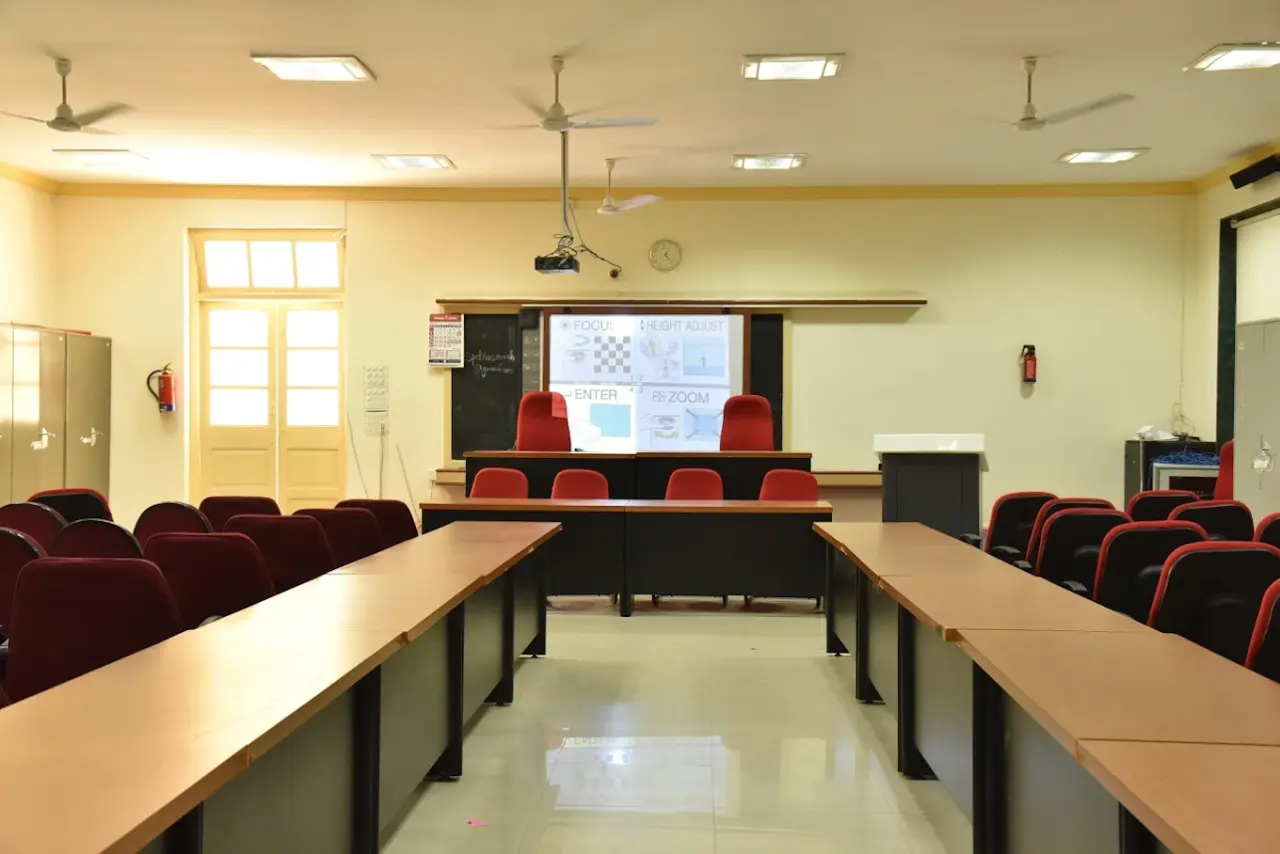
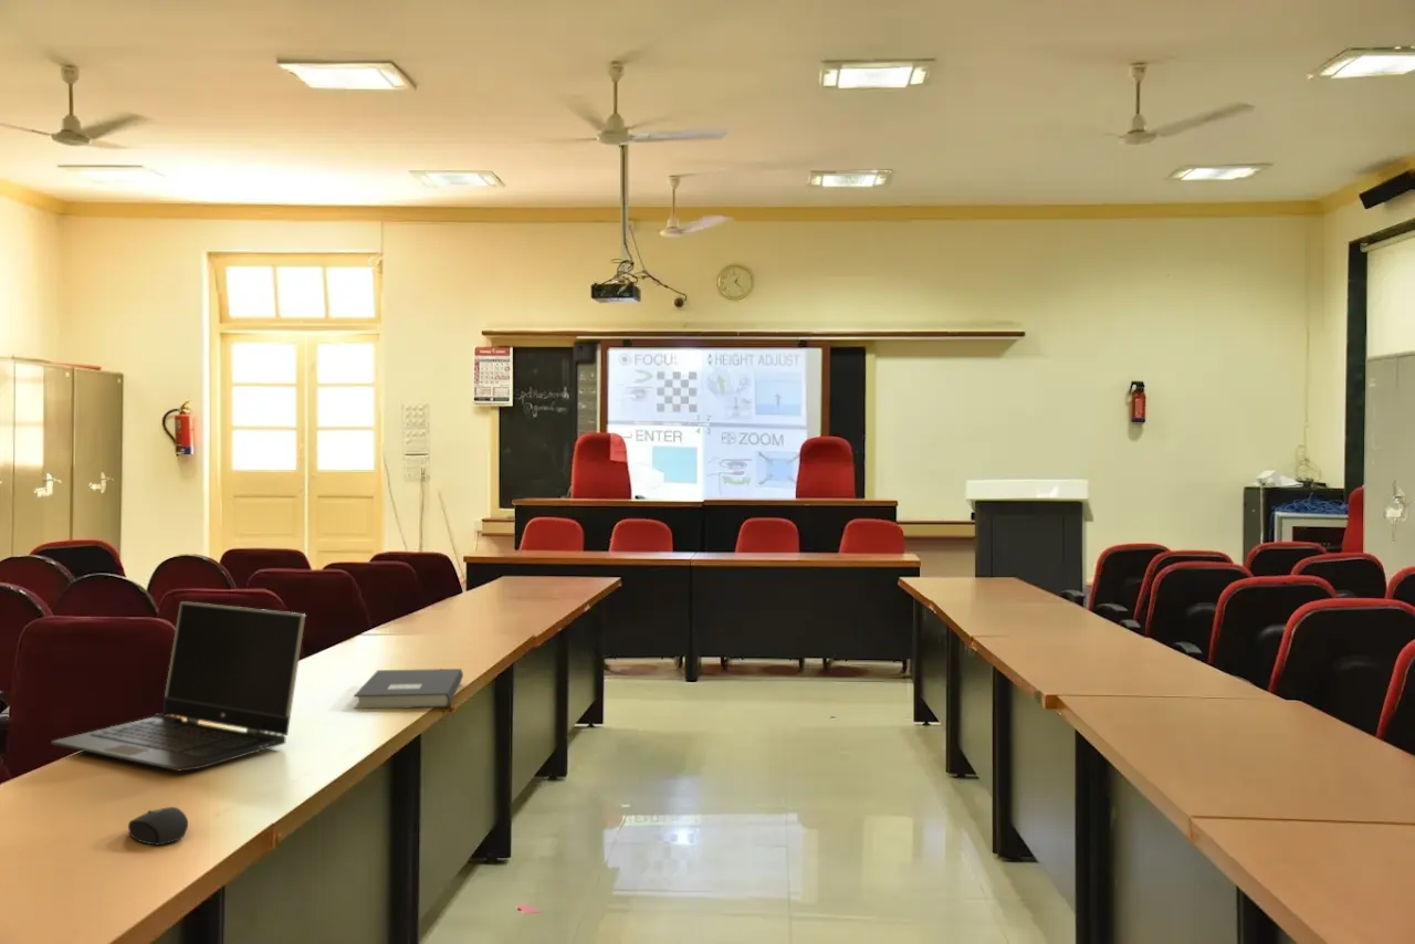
+ laptop computer (180, 681)
+ mouse (157, 822)
+ book (411, 688)
